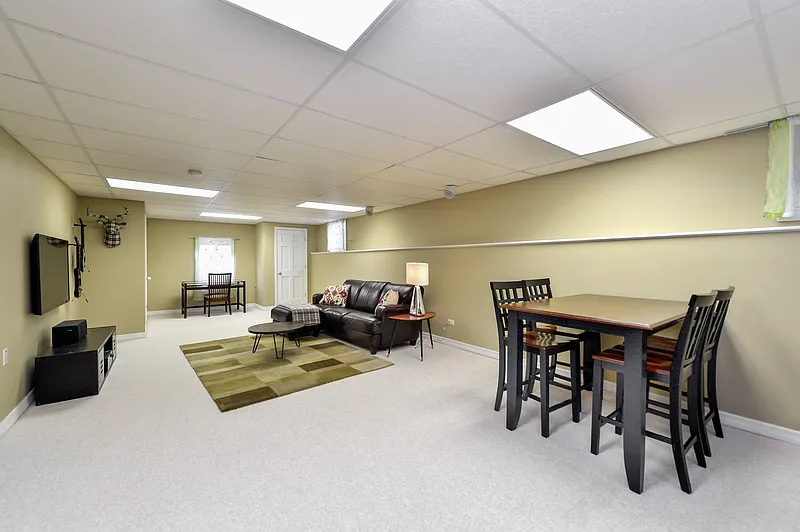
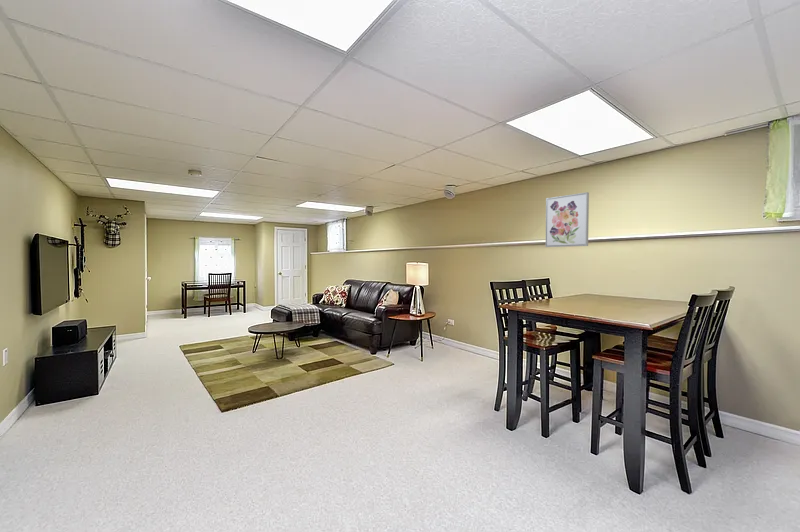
+ wall art (566, 221)
